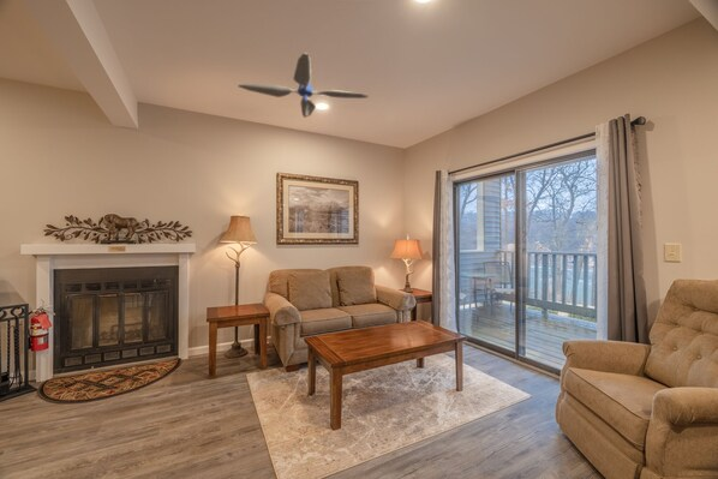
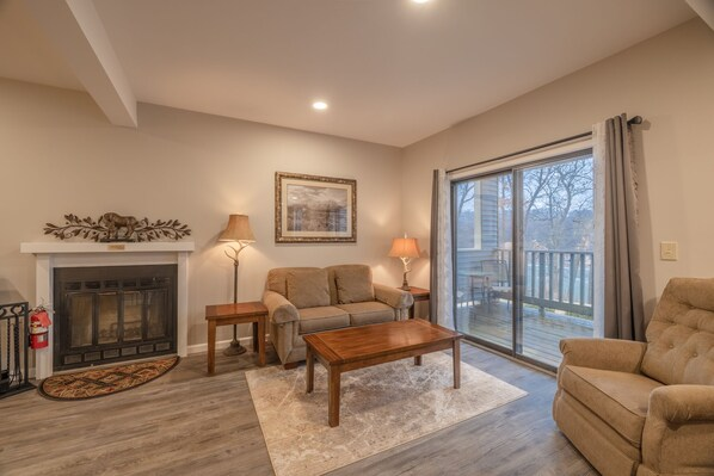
- ceiling fan (305, 89)
